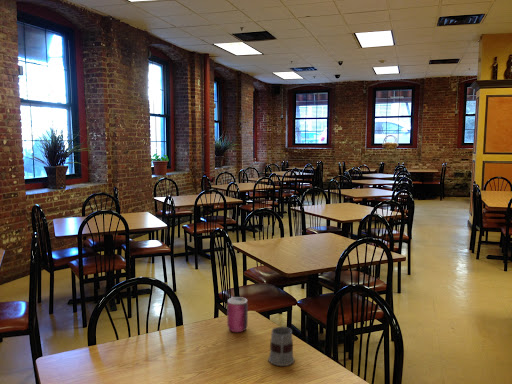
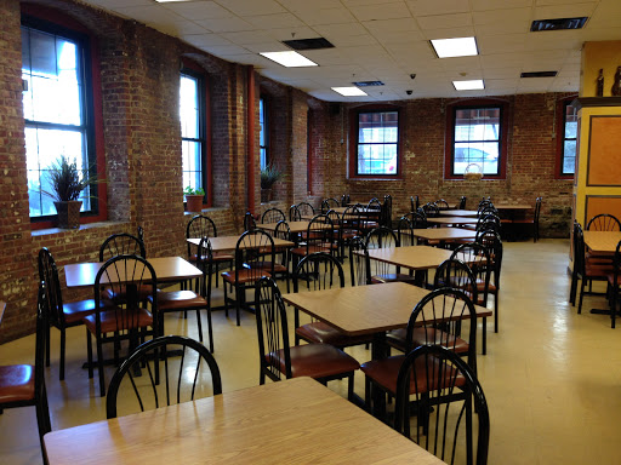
- can (237, 314)
- mug (281, 347)
